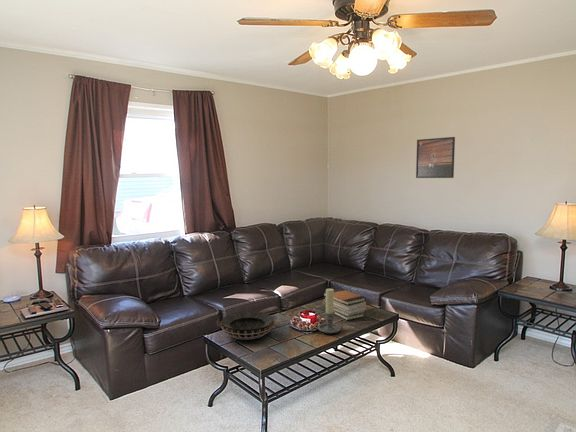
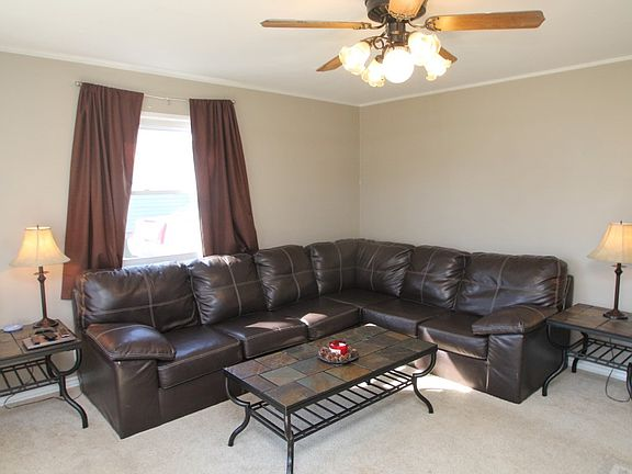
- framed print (434, 158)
- decorative bowl (248, 327)
- book stack (344, 303)
- candle holder (331, 309)
